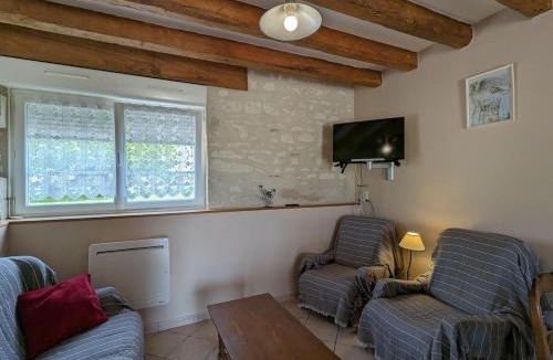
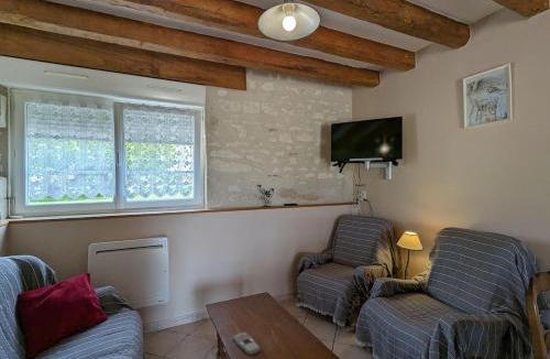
+ remote control (246, 342)
